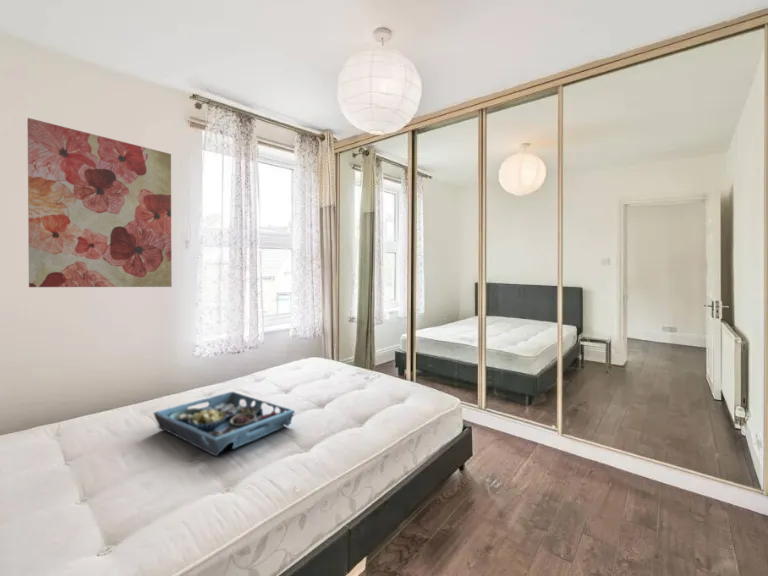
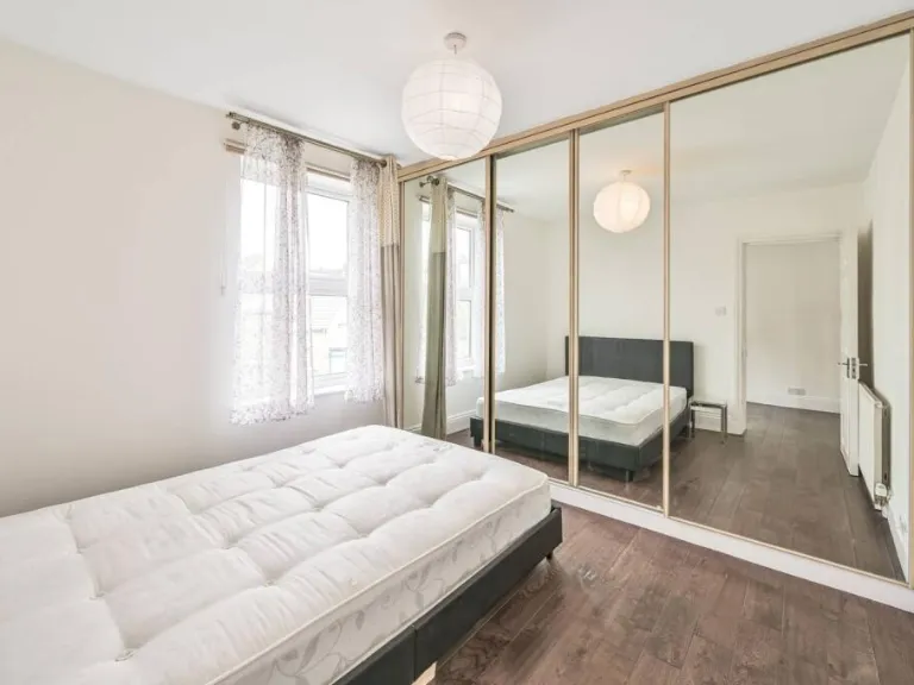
- wall art (108, 212)
- serving tray (224, 418)
